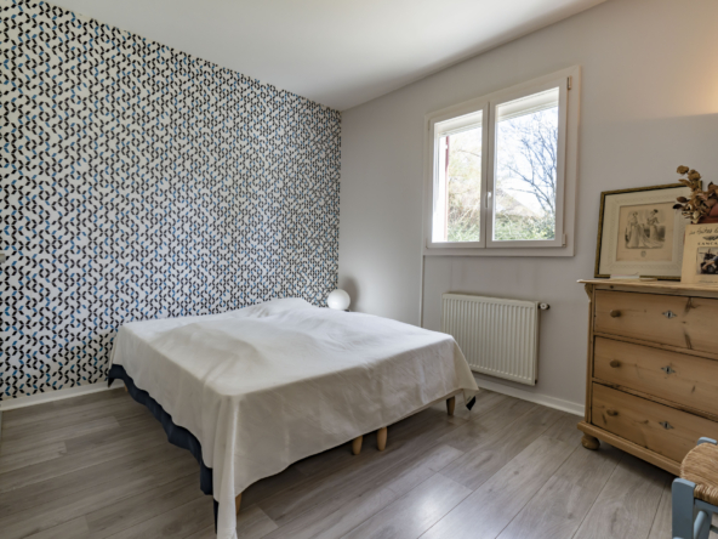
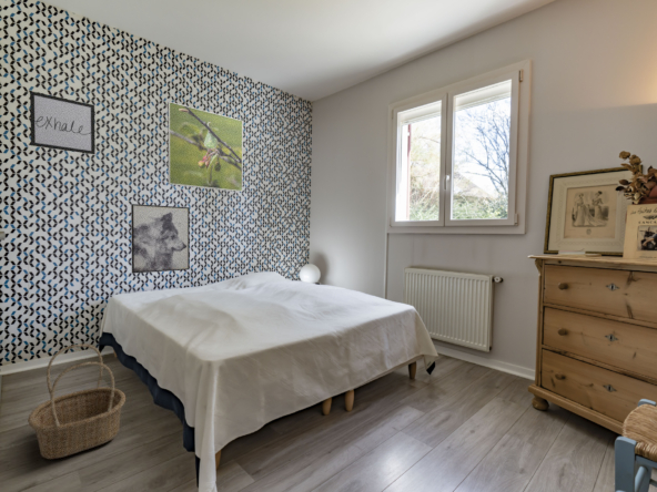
+ wall art (63, 124)
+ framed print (208, 150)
+ basket (79, 396)
+ wall art (161, 238)
